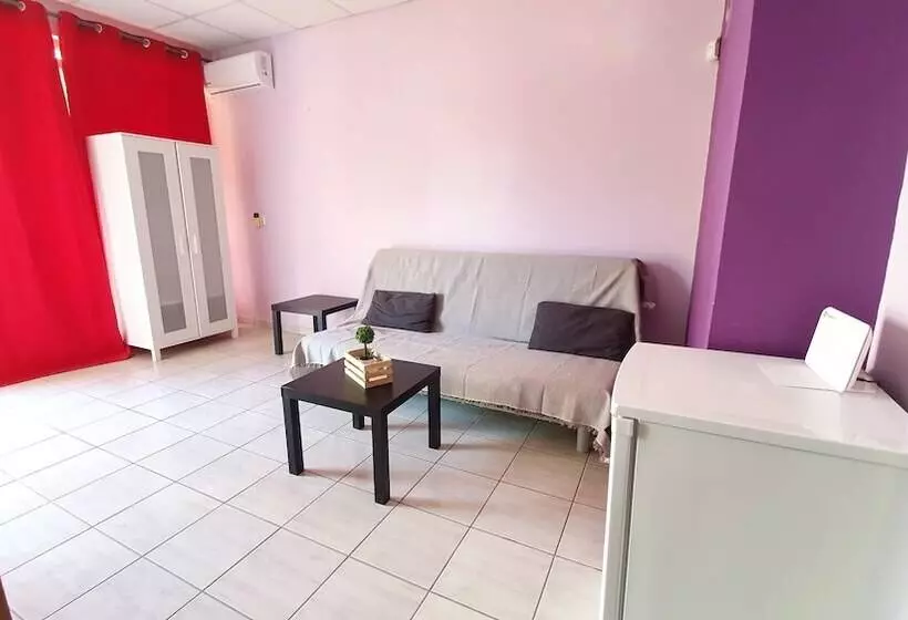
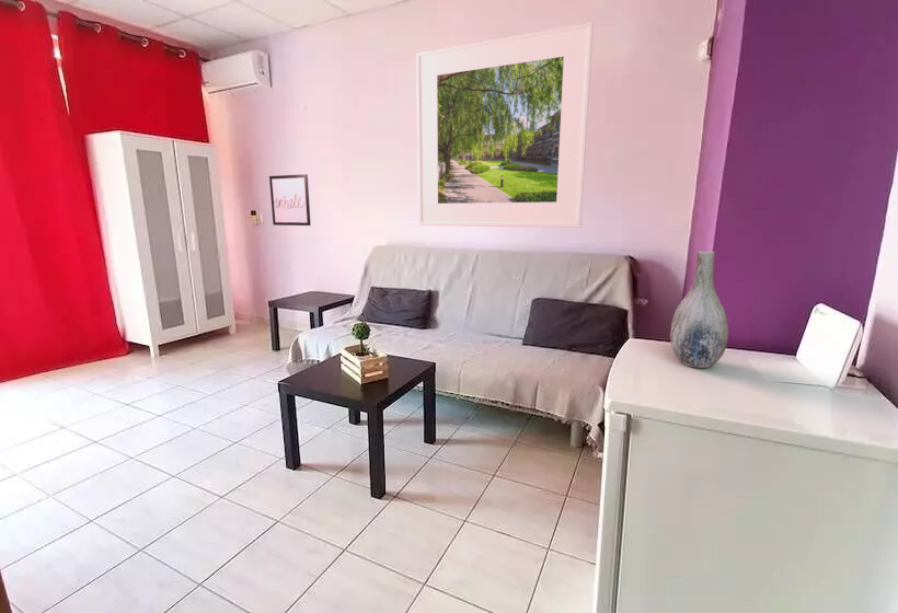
+ vase (701, 309)
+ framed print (495, 137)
+ wall art (289, 200)
